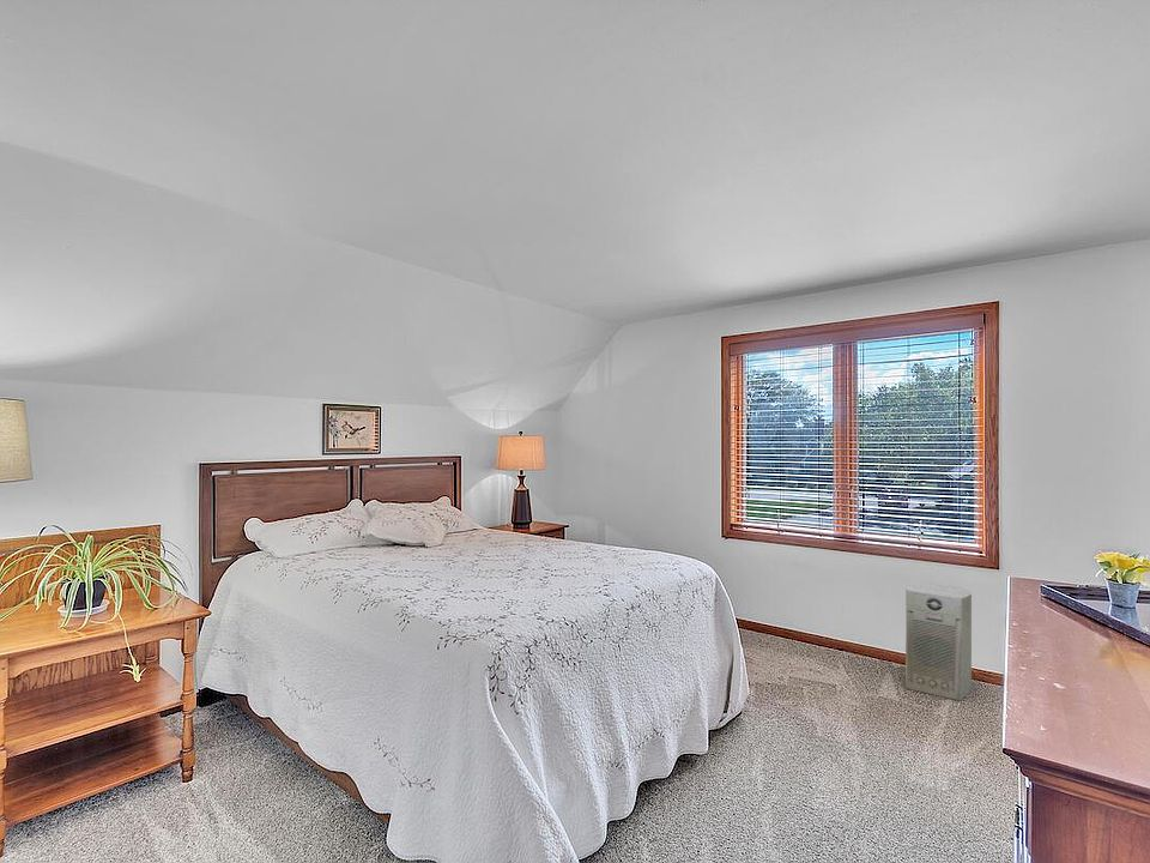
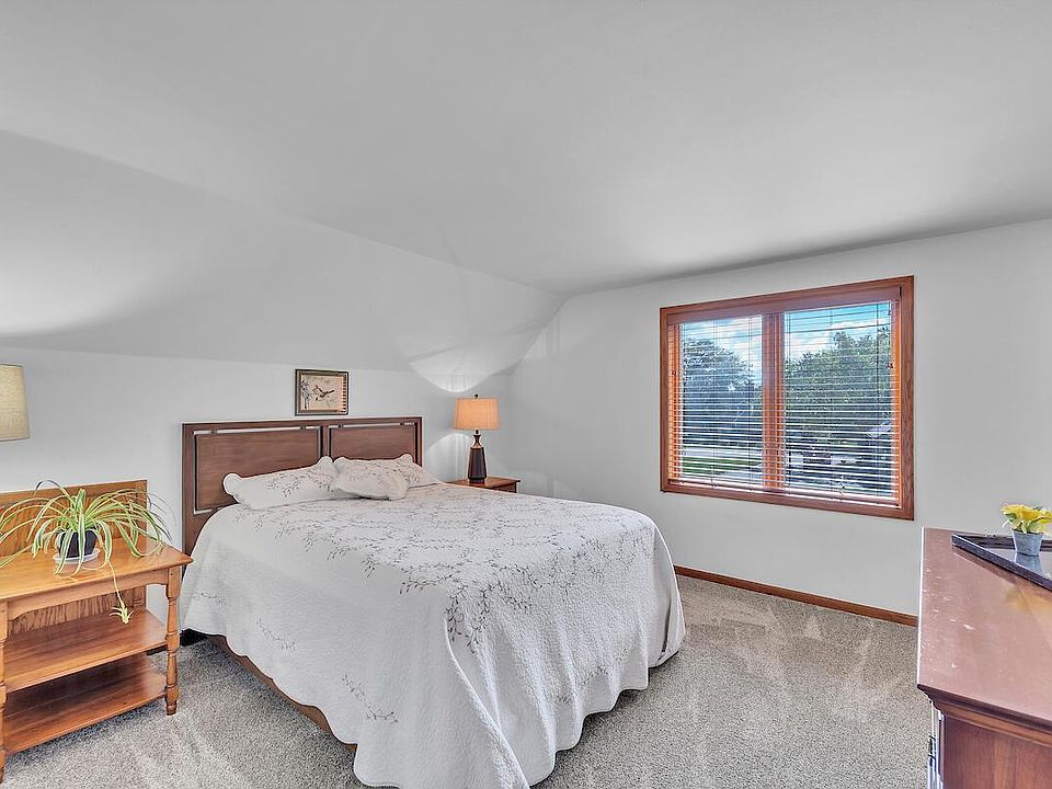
- fan (938, 635)
